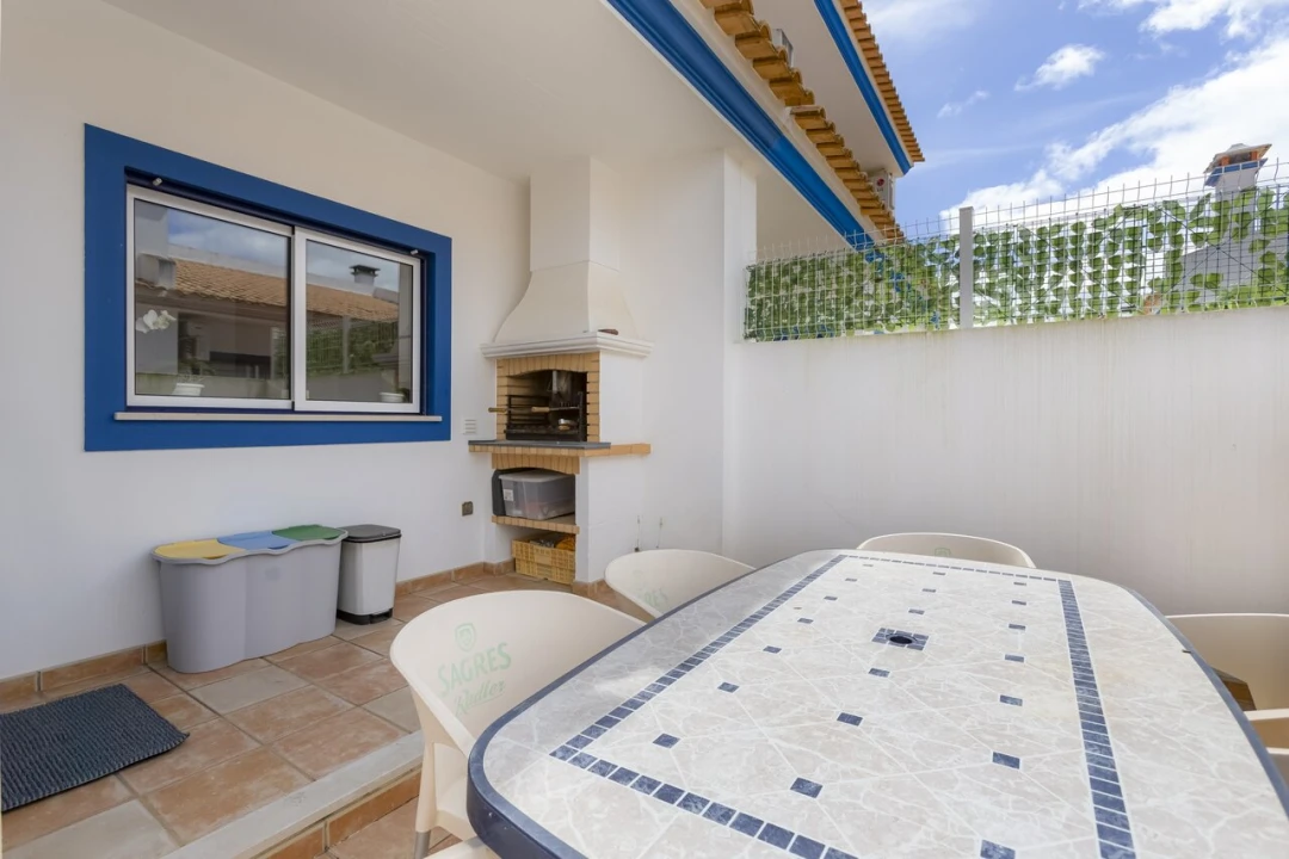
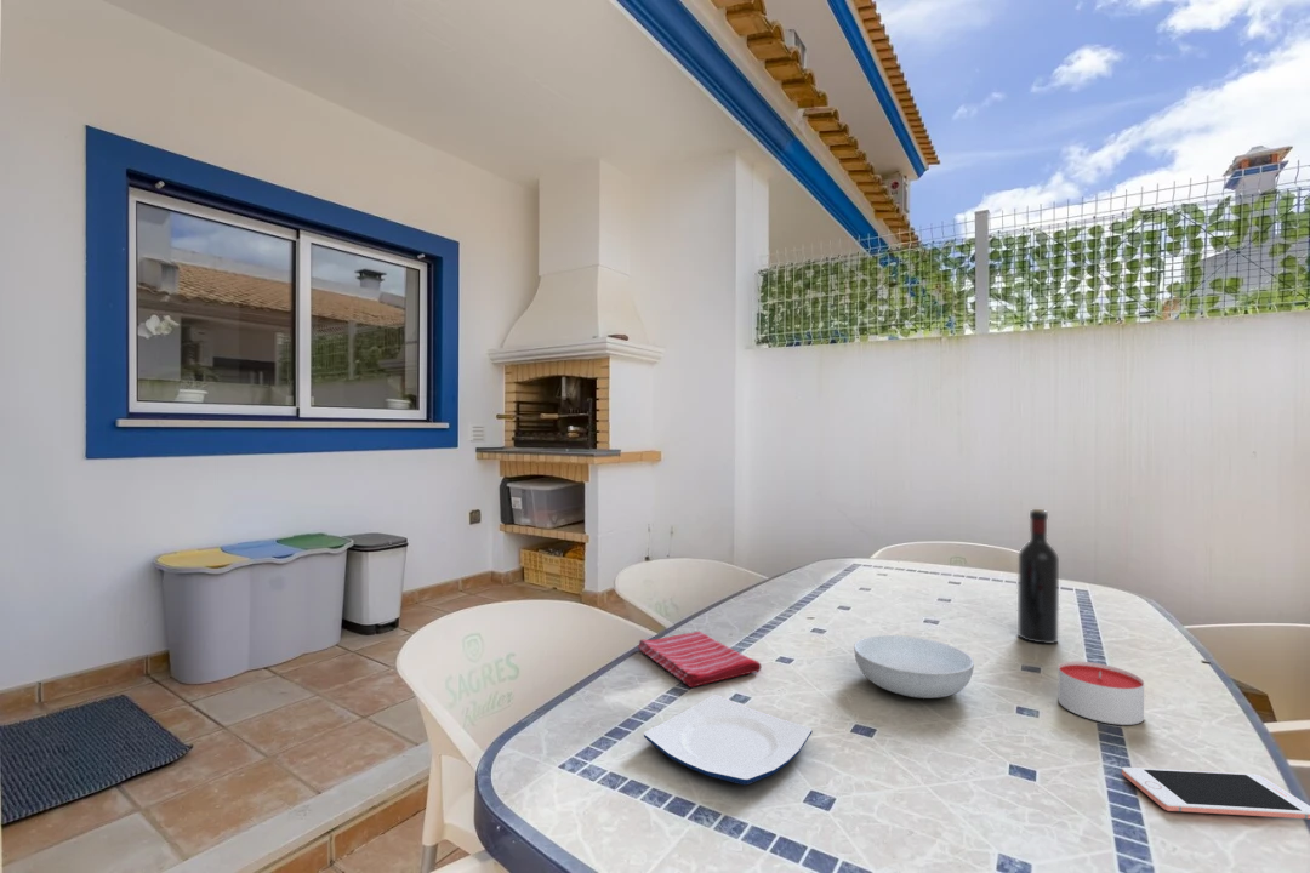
+ dish towel (696, 654)
+ plate (728, 740)
+ wine bottle (1037, 574)
+ serving bowl (911, 669)
+ cell phone (1214, 792)
+ candle (1099, 690)
